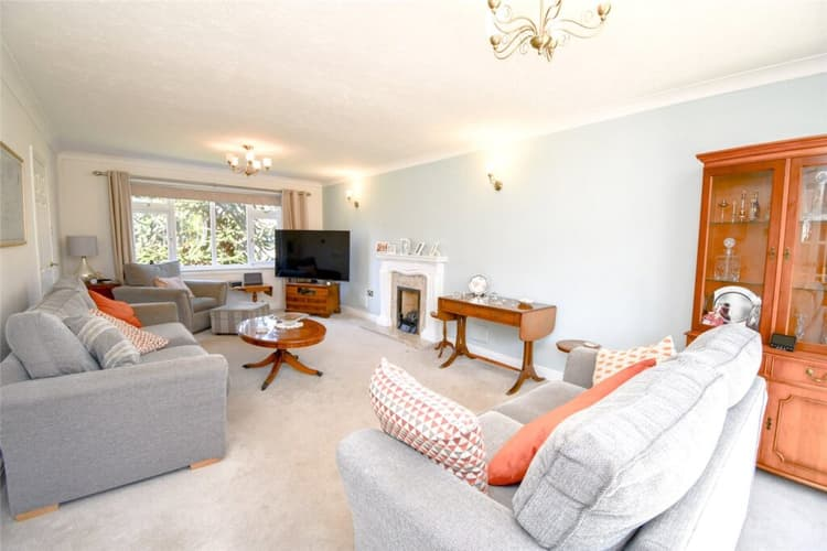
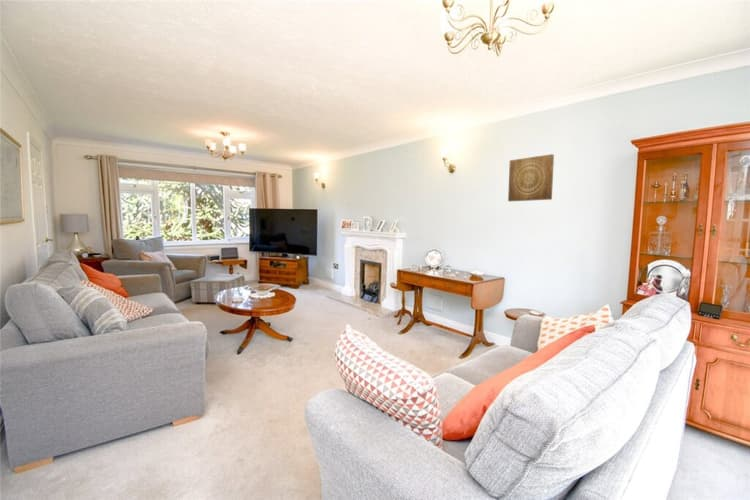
+ wall art (529, 179)
